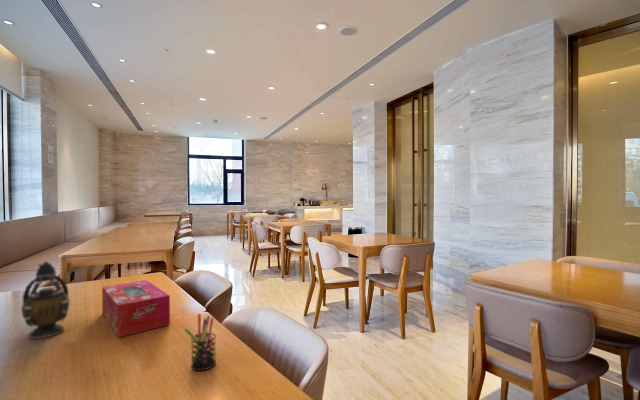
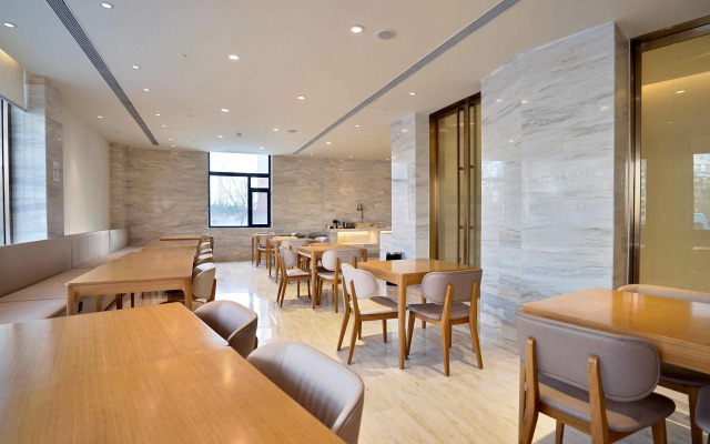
- teapot (46, 294)
- pen holder (200, 341)
- tissue box (134, 304)
